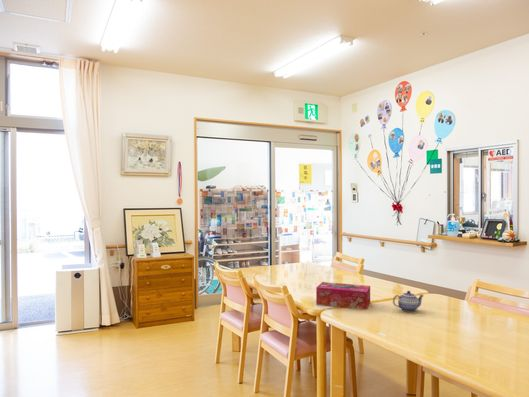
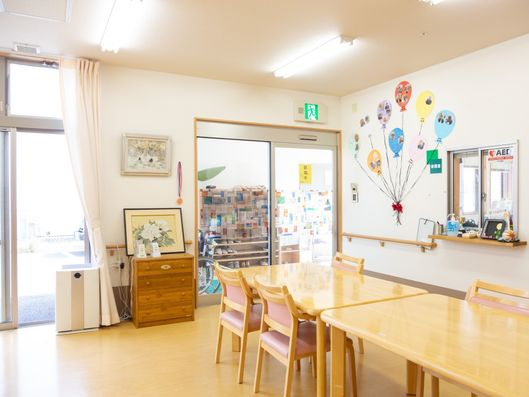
- tissue box (343, 295)
- teapot (408, 300)
